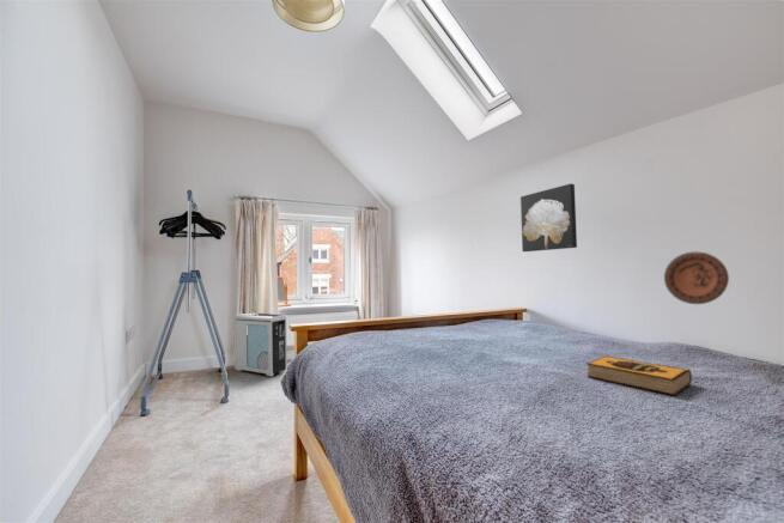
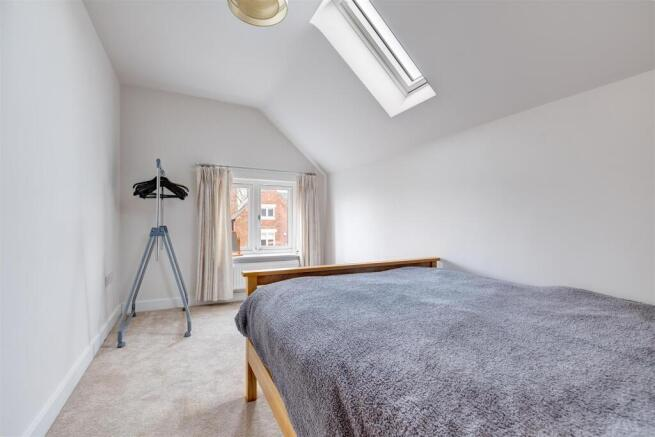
- wall art (546, 220)
- hardback book (637, 372)
- decorative plate (694, 278)
- air purifier (260, 342)
